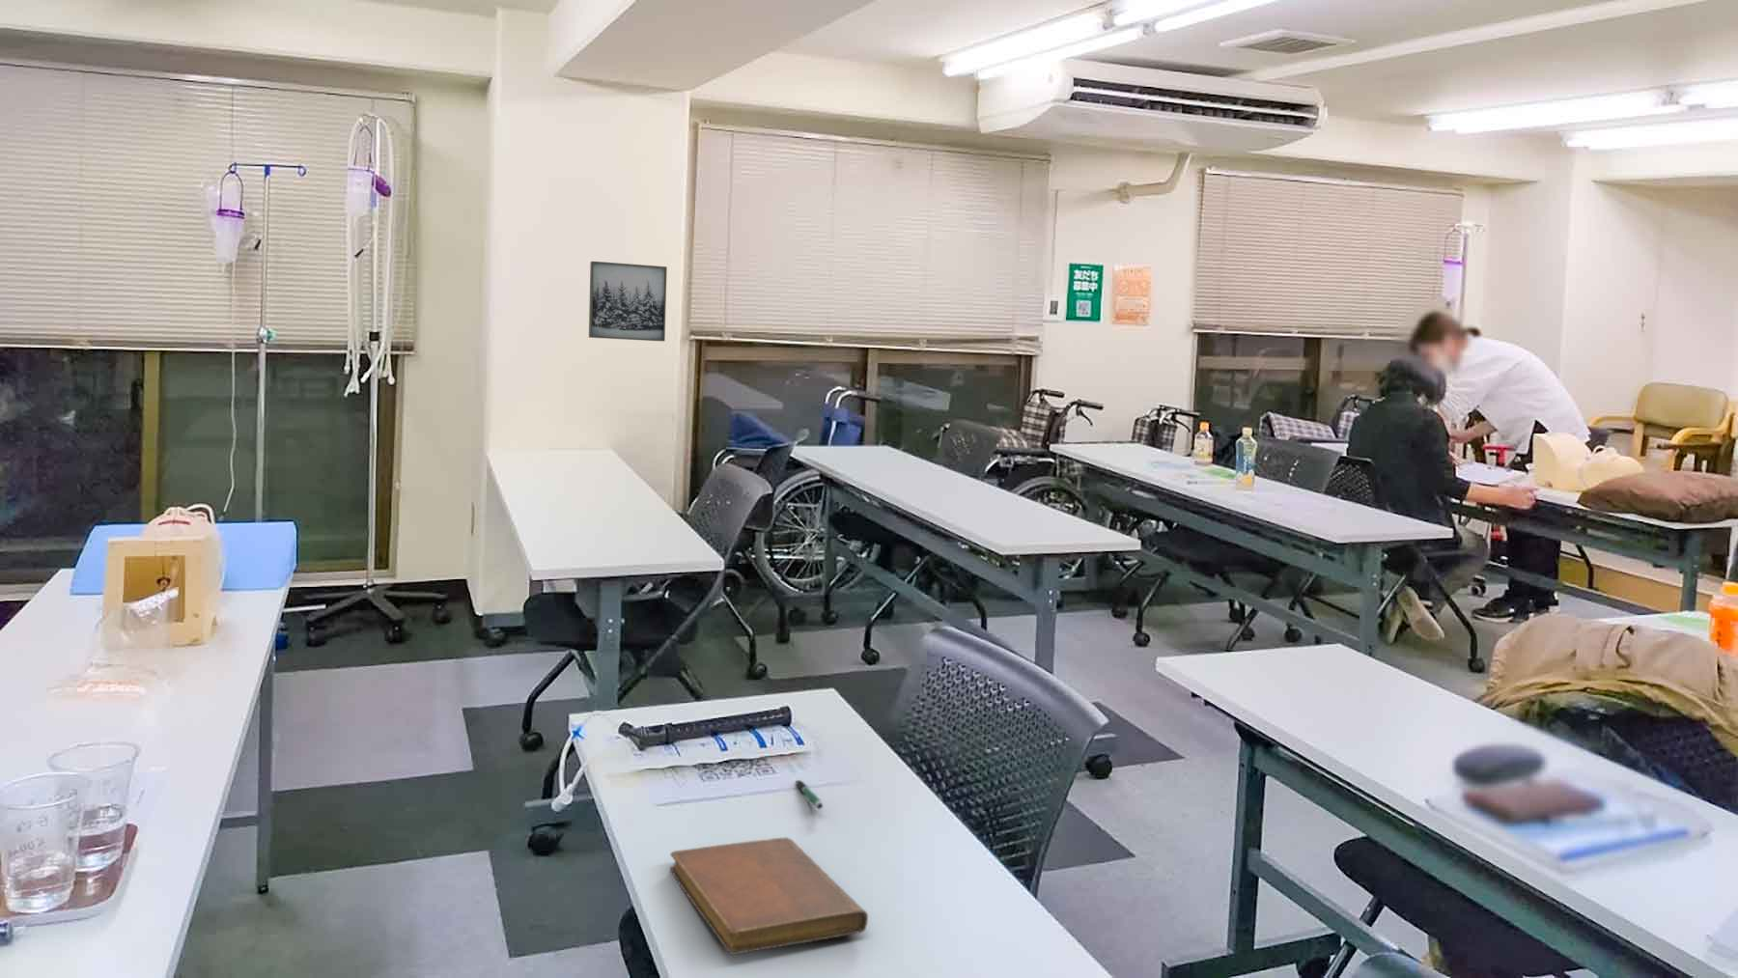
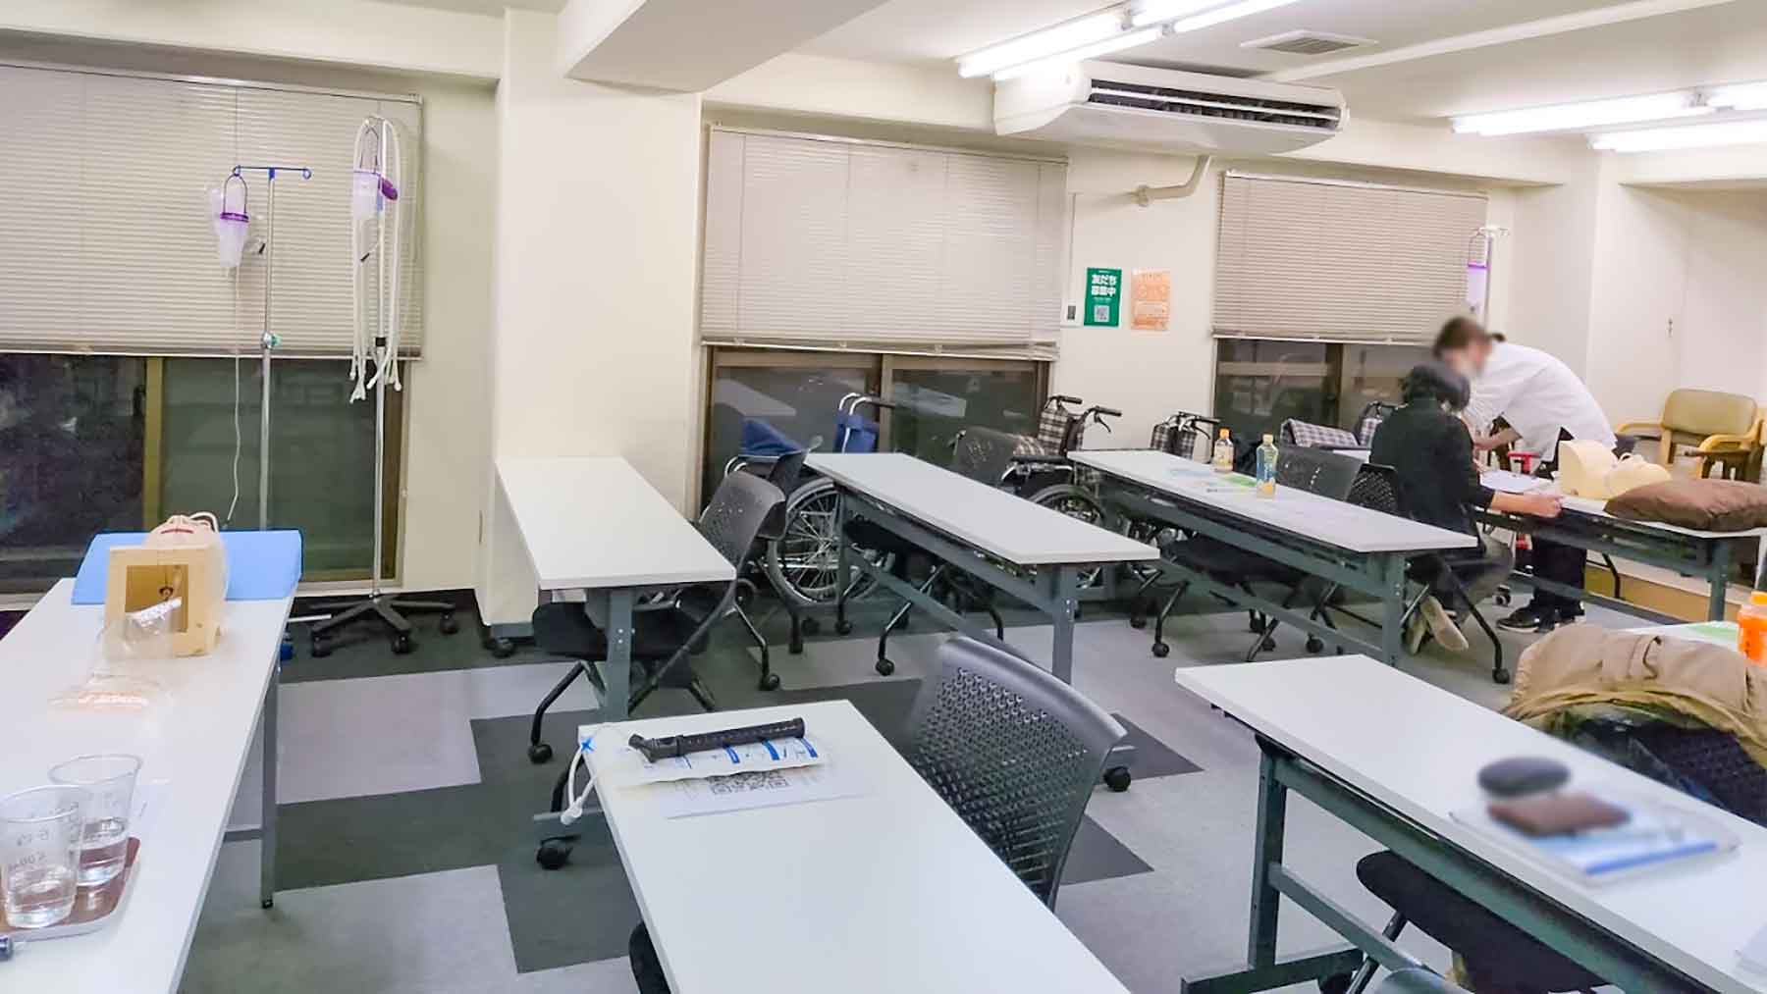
- wall art (628, 301)
- pen (808, 793)
- notebook (763, 890)
